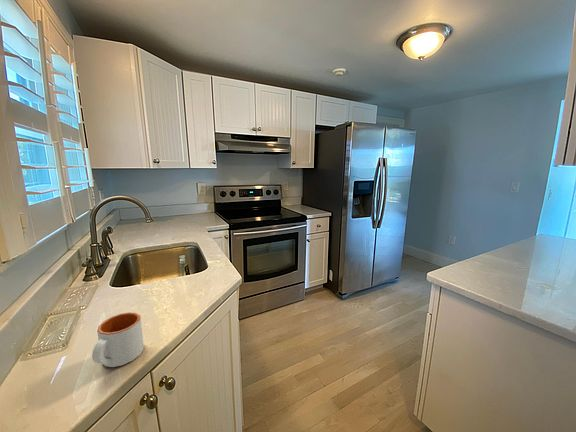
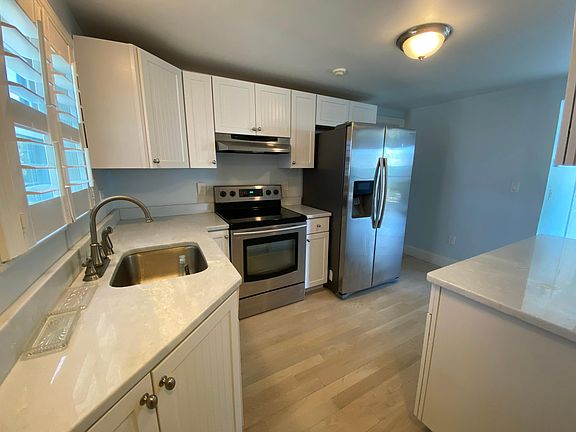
- mug (117, 342)
